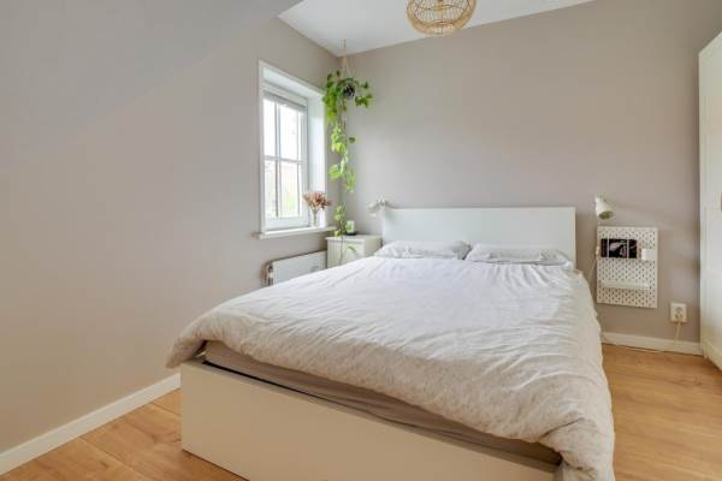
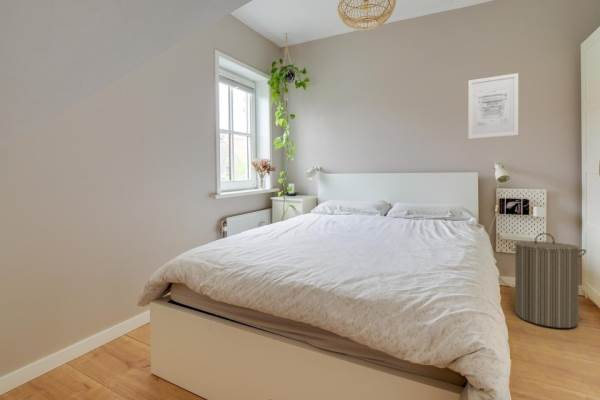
+ laundry hamper (545, 275)
+ wall art (492, 107)
